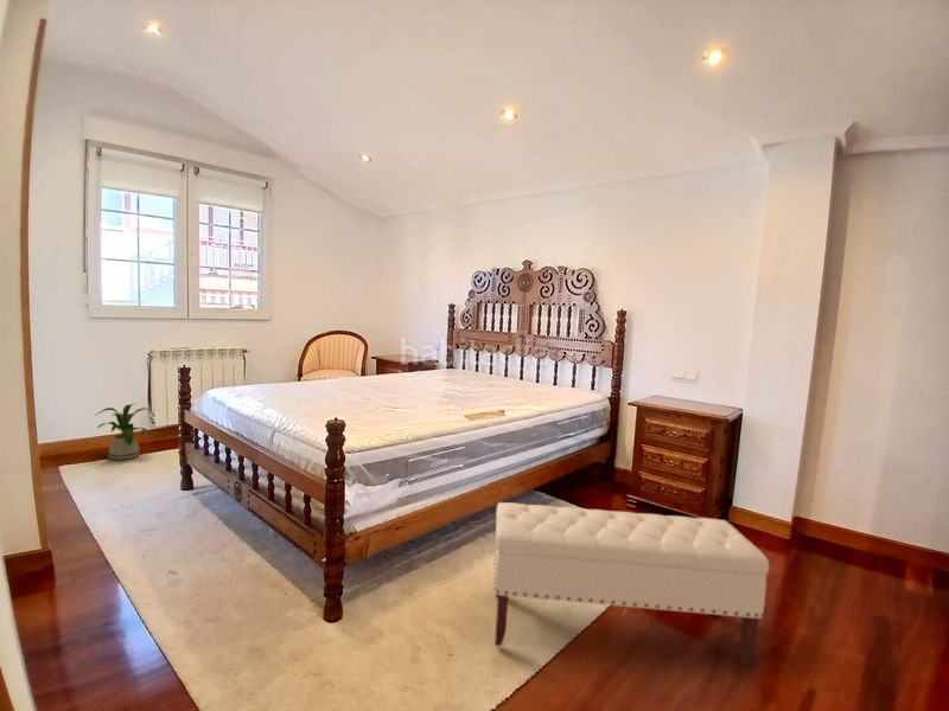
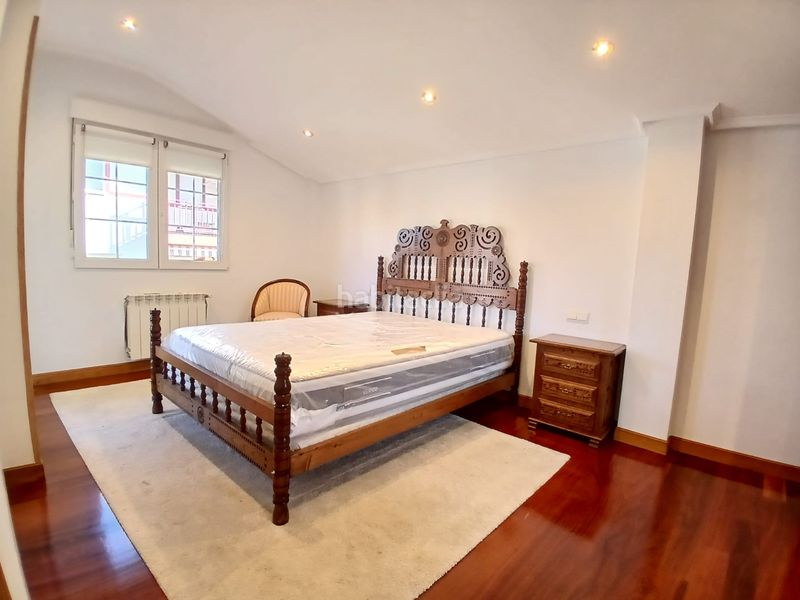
- house plant (126, 427)
- bench (616, 576)
